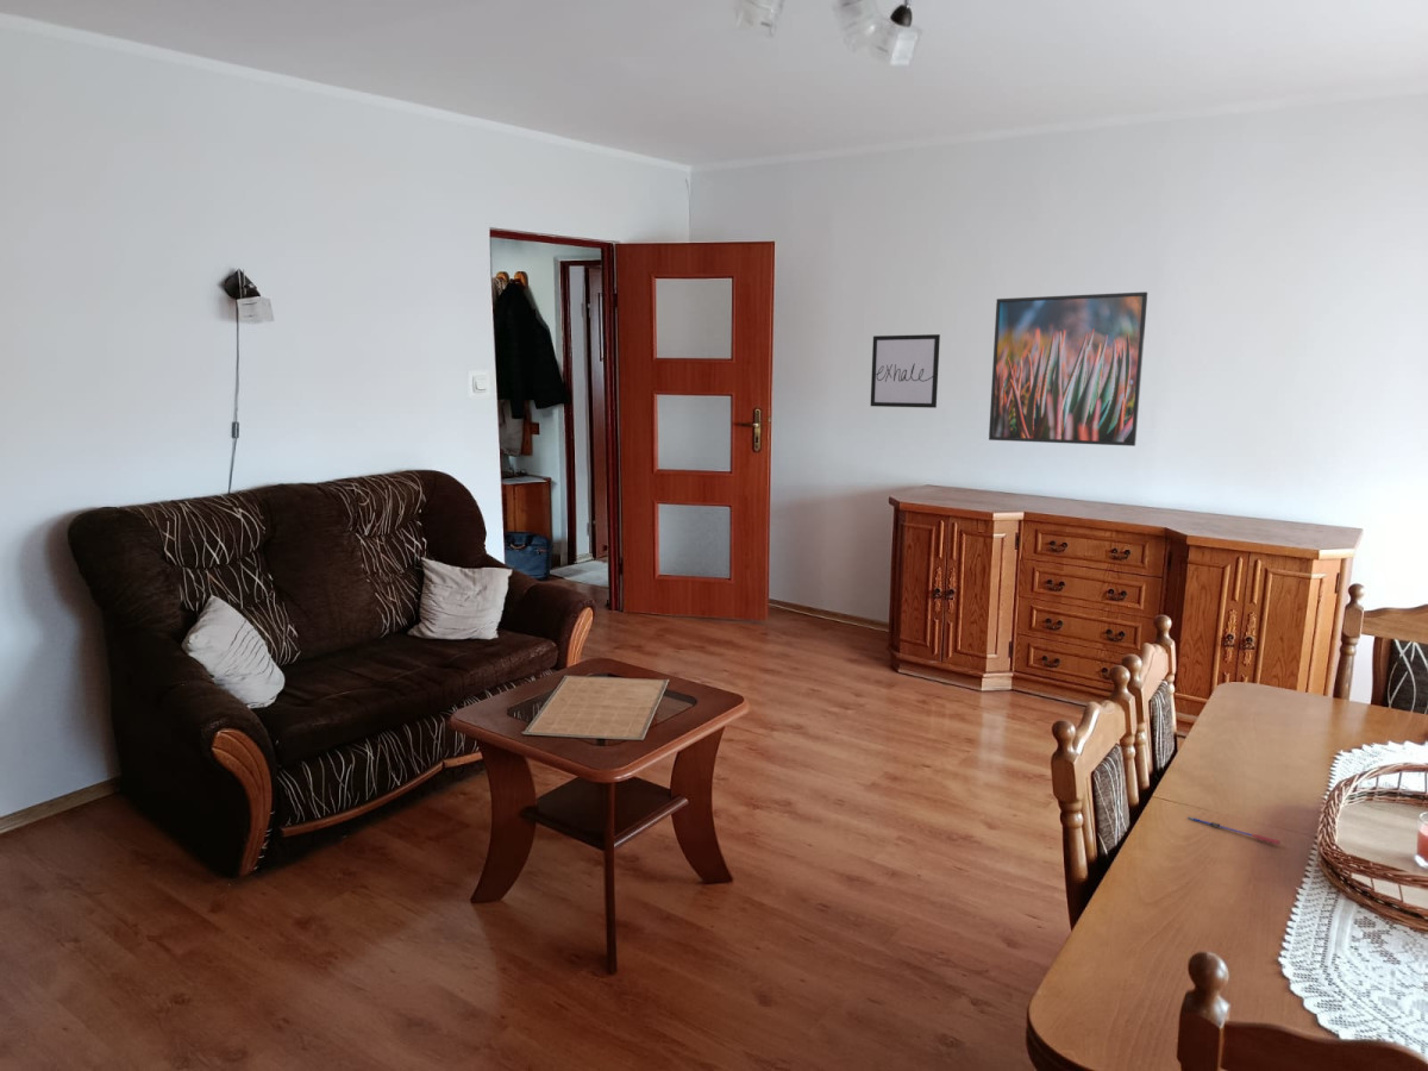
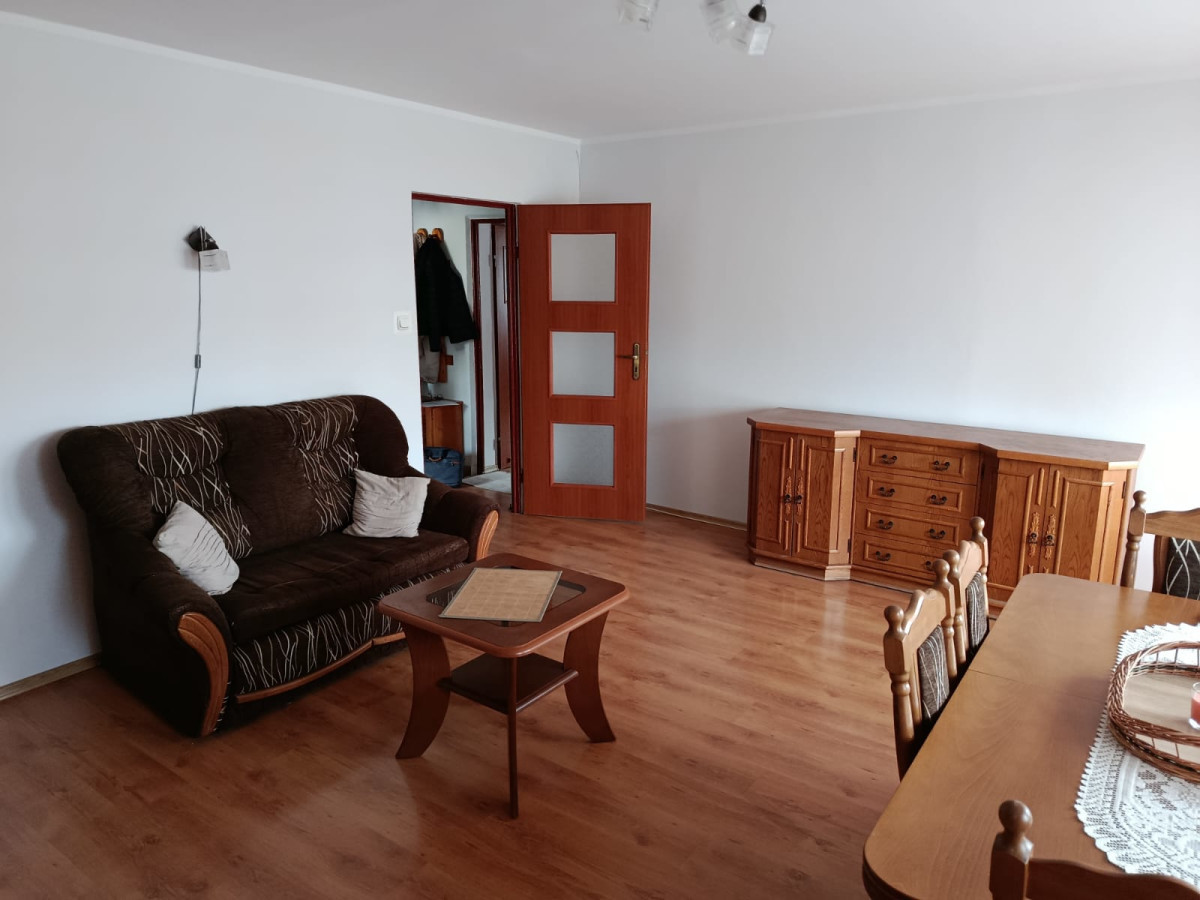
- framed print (1064, 369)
- wall art (903, 371)
- pen (1232, 829)
